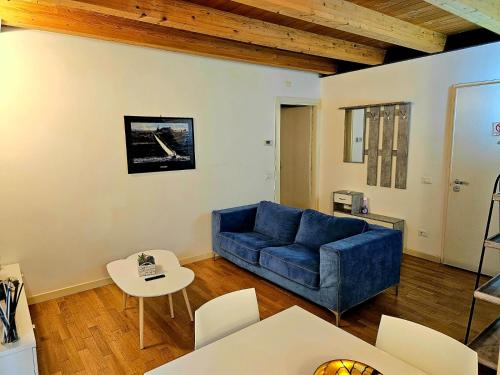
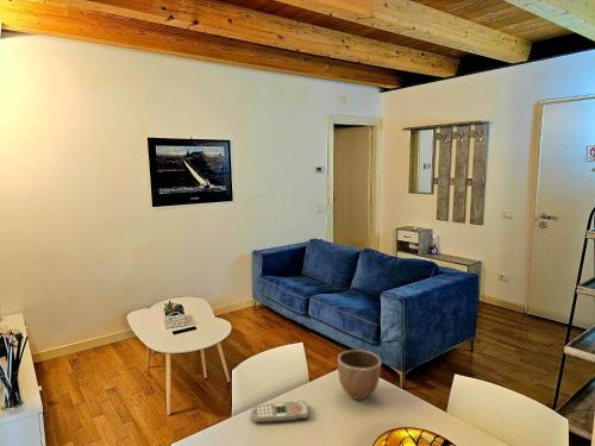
+ remote control (280, 412)
+ decorative bowl (358, 377)
